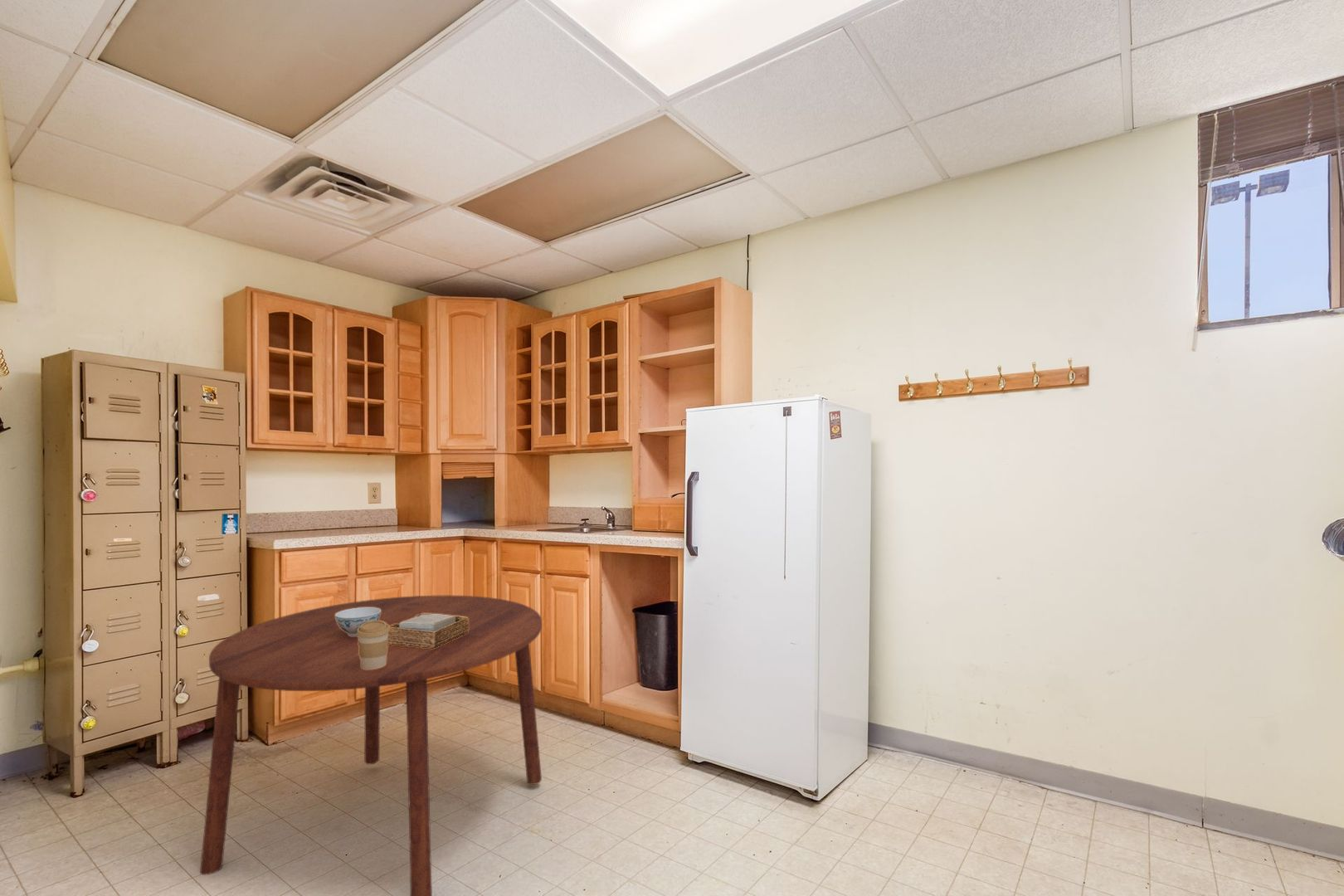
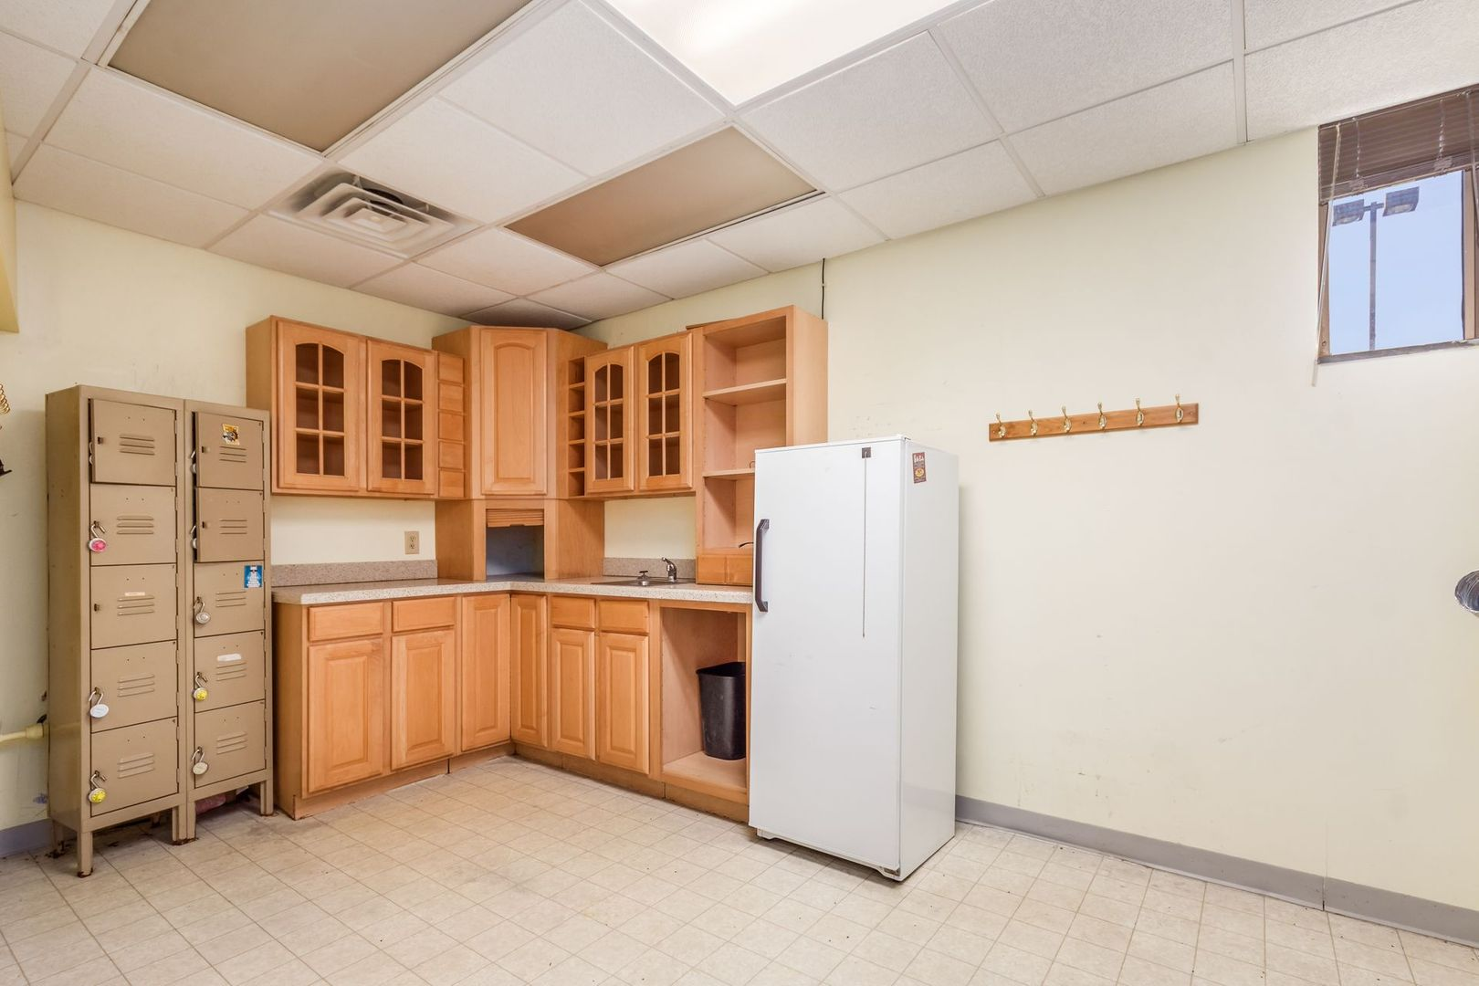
- napkin holder (429, 626)
- coffee cup (373, 644)
- chinaware (358, 622)
- dining table (379, 723)
